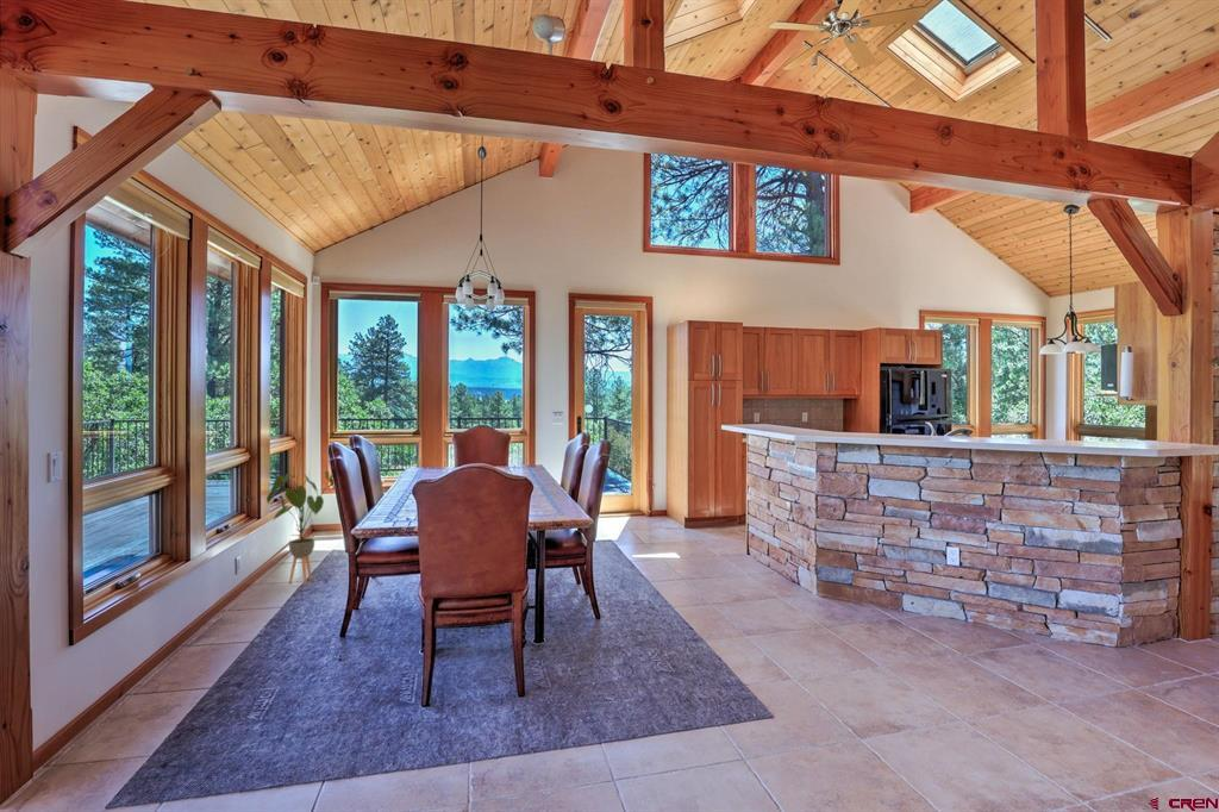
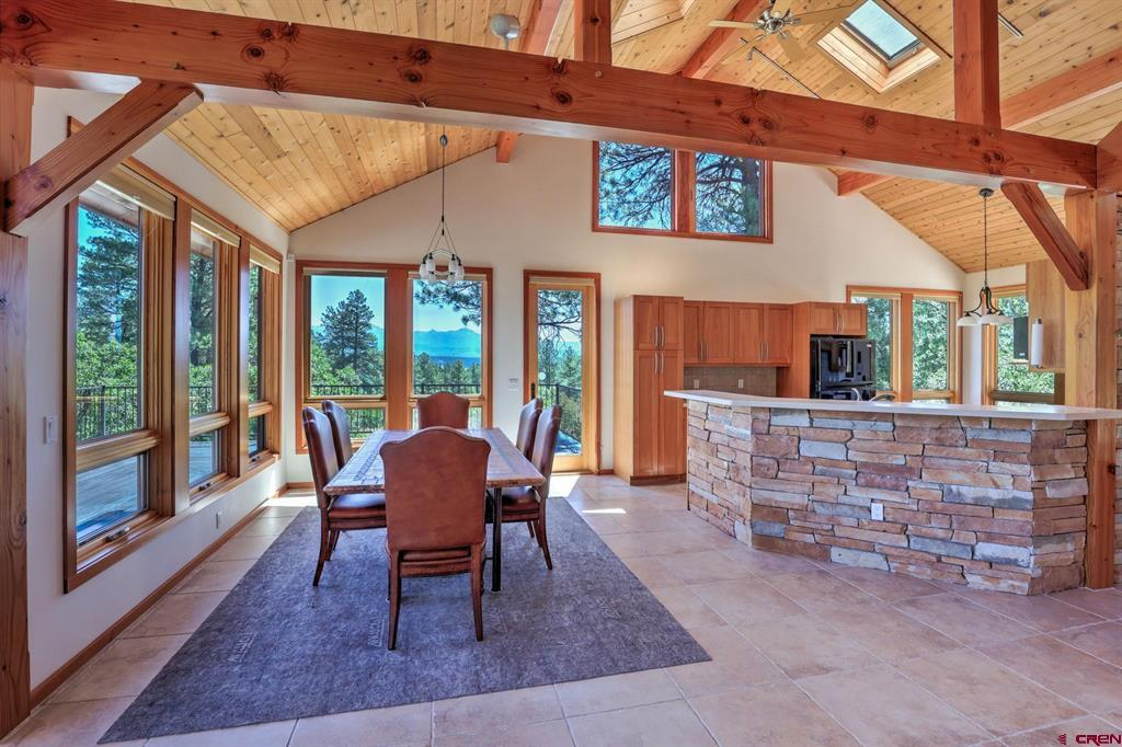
- house plant (300, 525)
